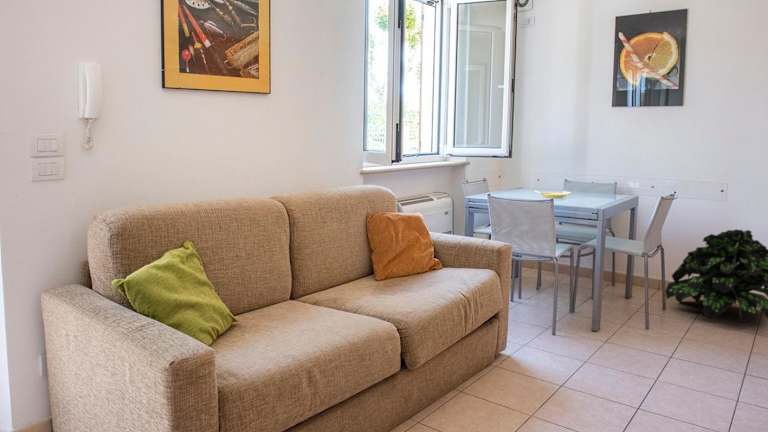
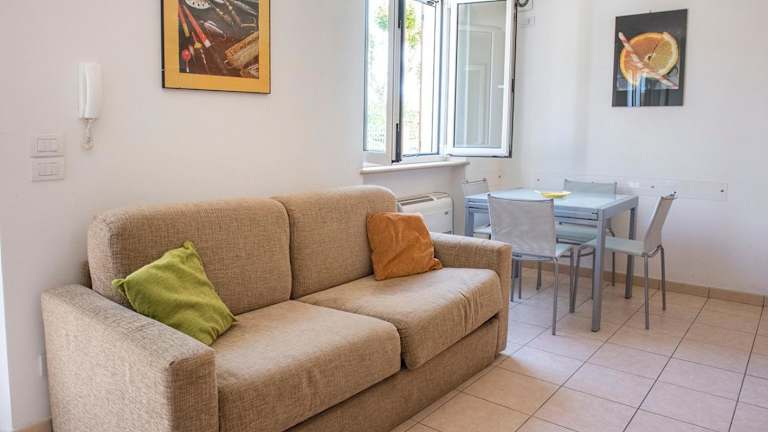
- potted plant (726, 271)
